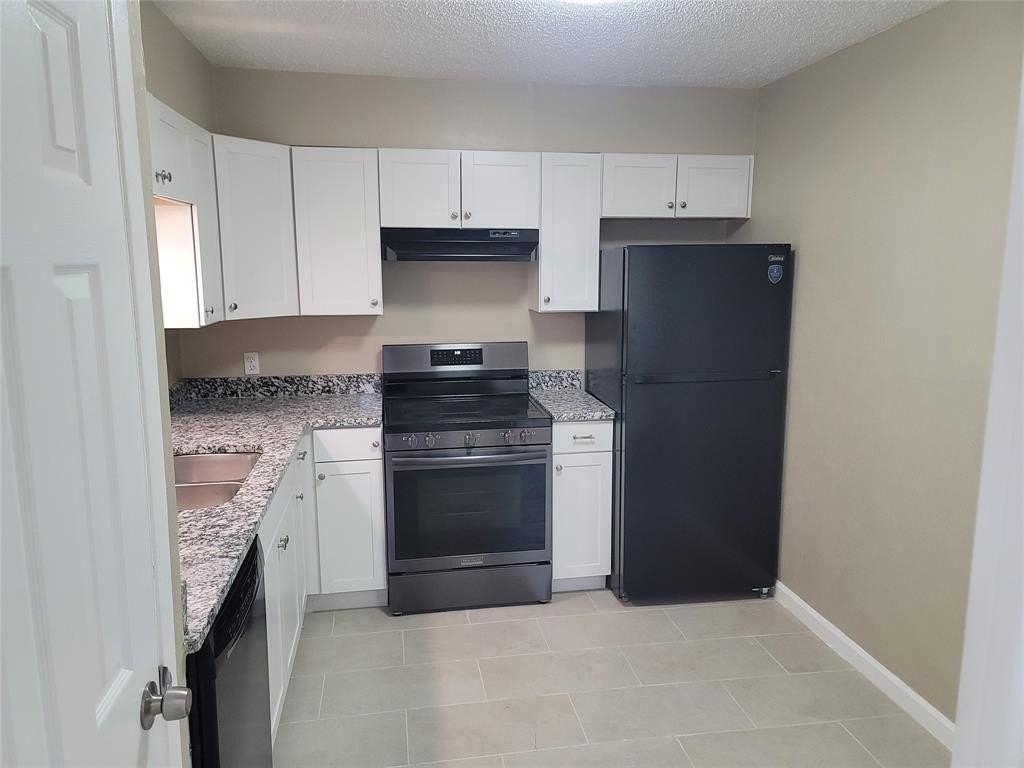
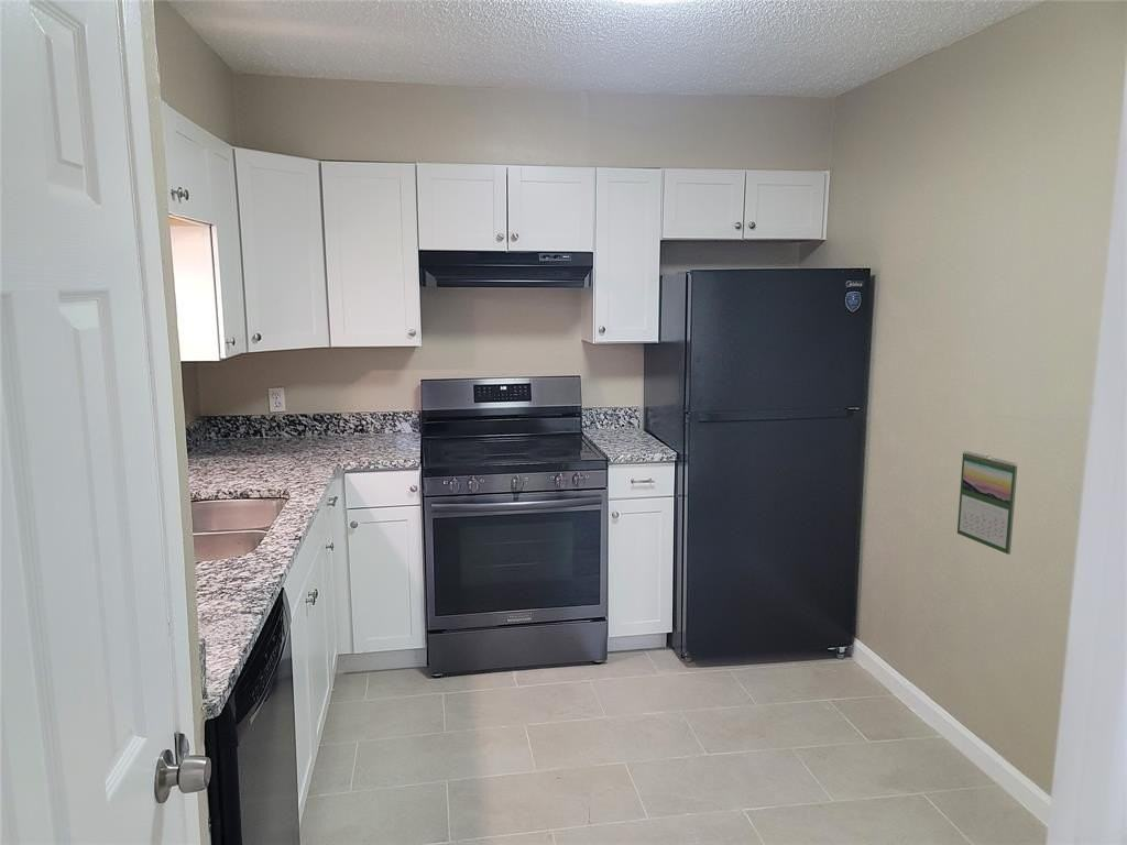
+ calendar (985, 500)
